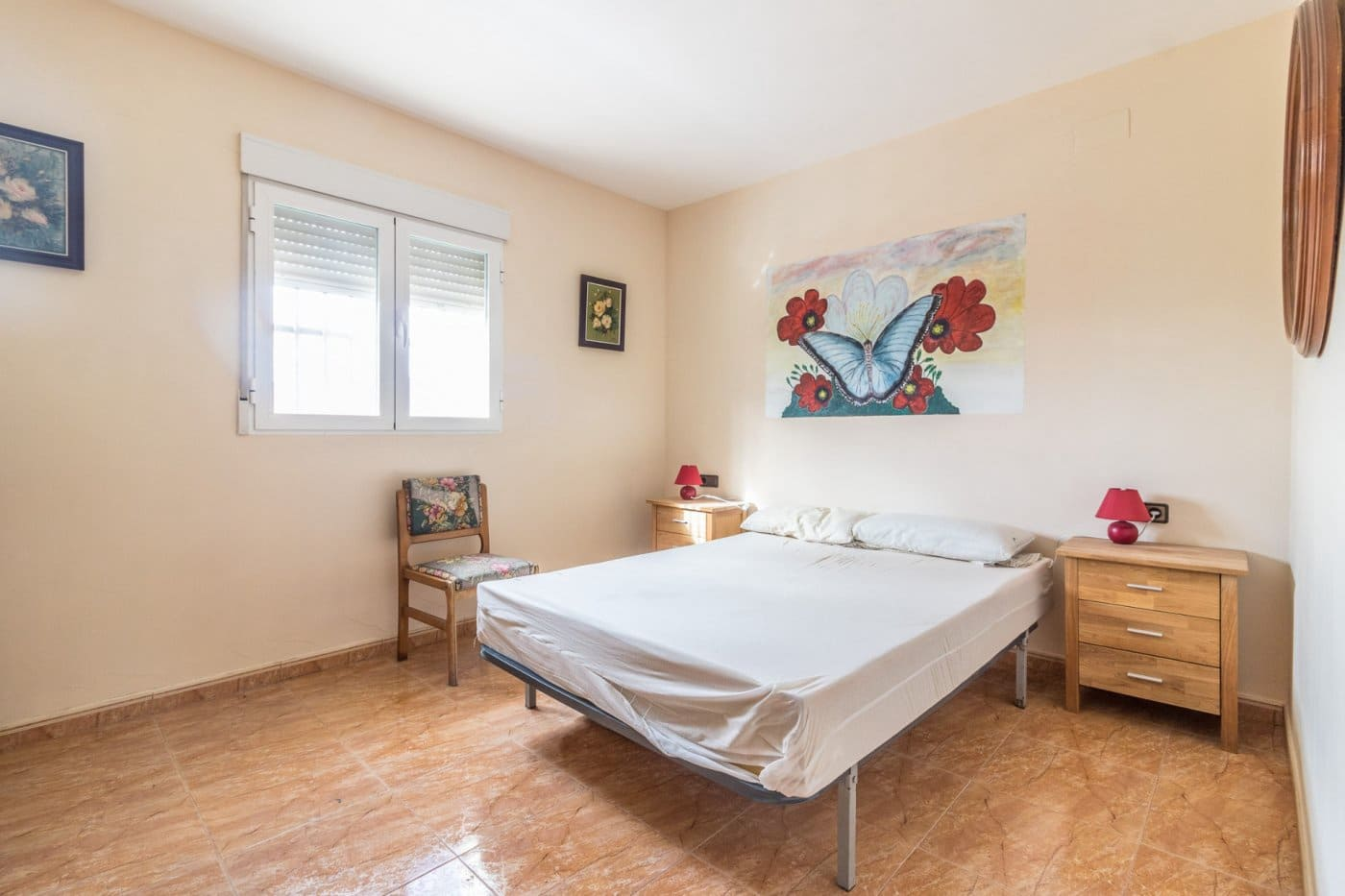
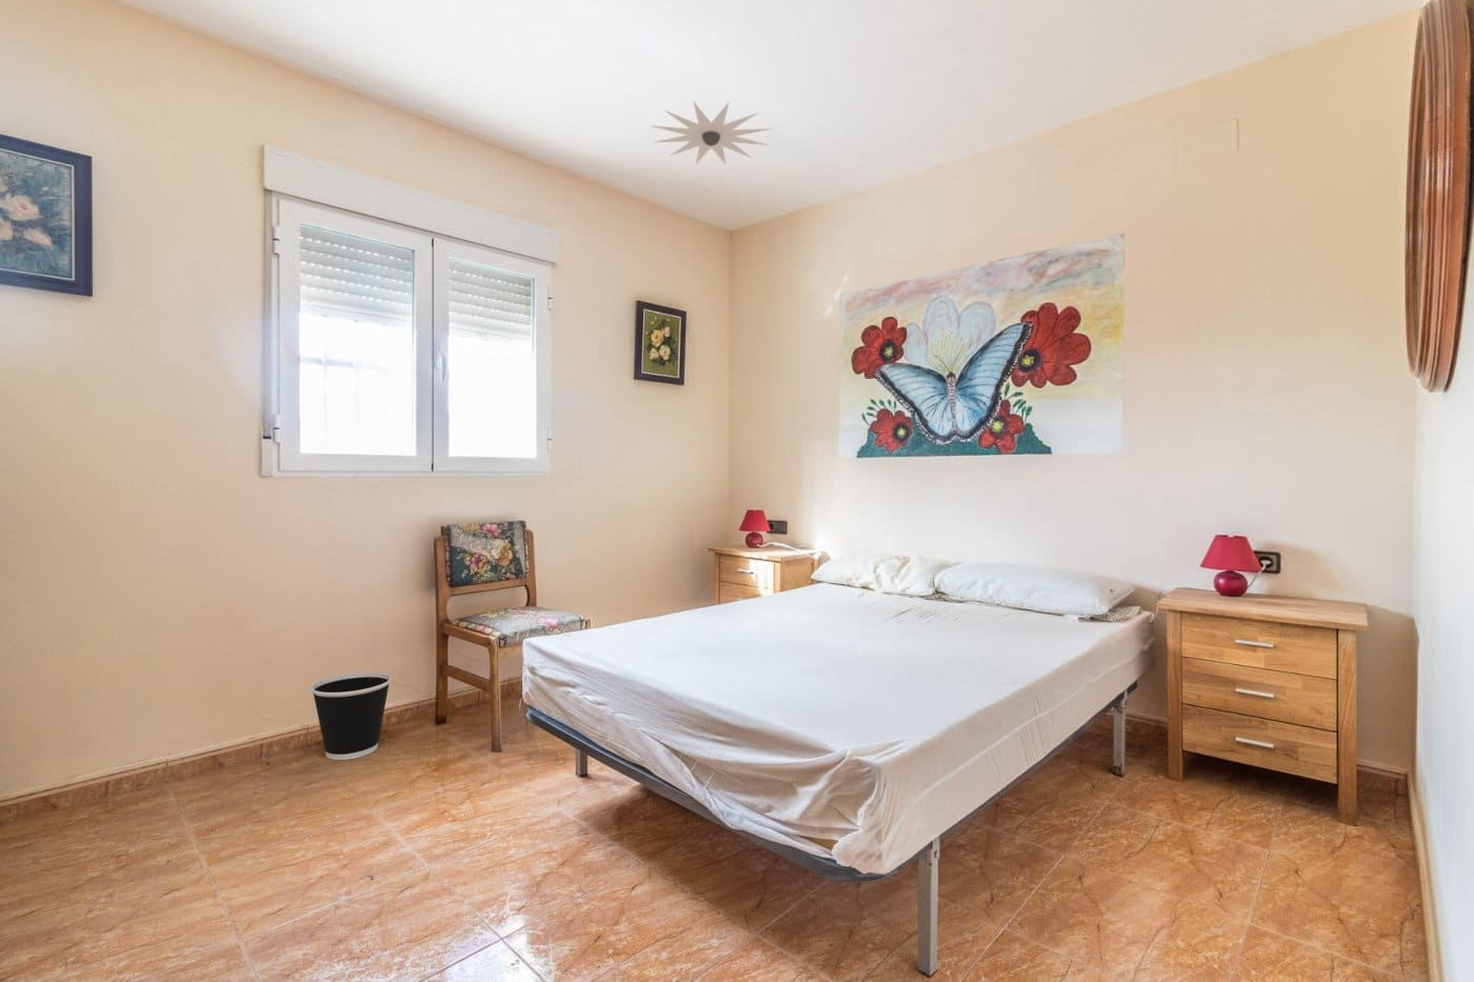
+ ceiling light (710, 135)
+ wastebasket (352, 716)
